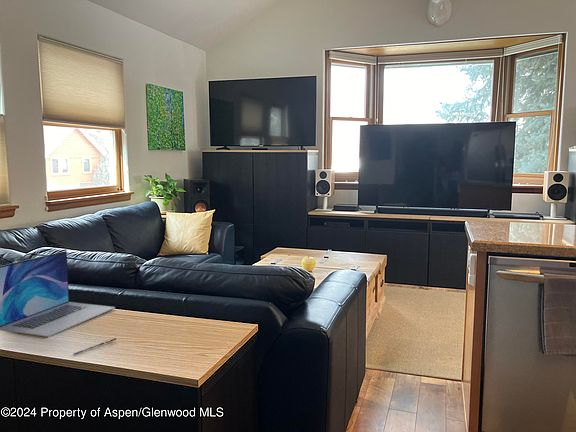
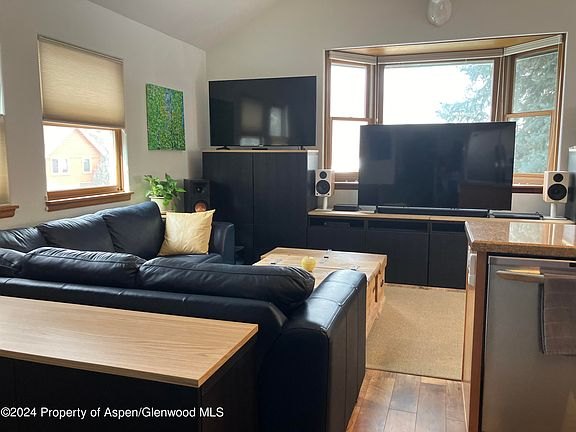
- laptop (57, 289)
- pen (95, 346)
